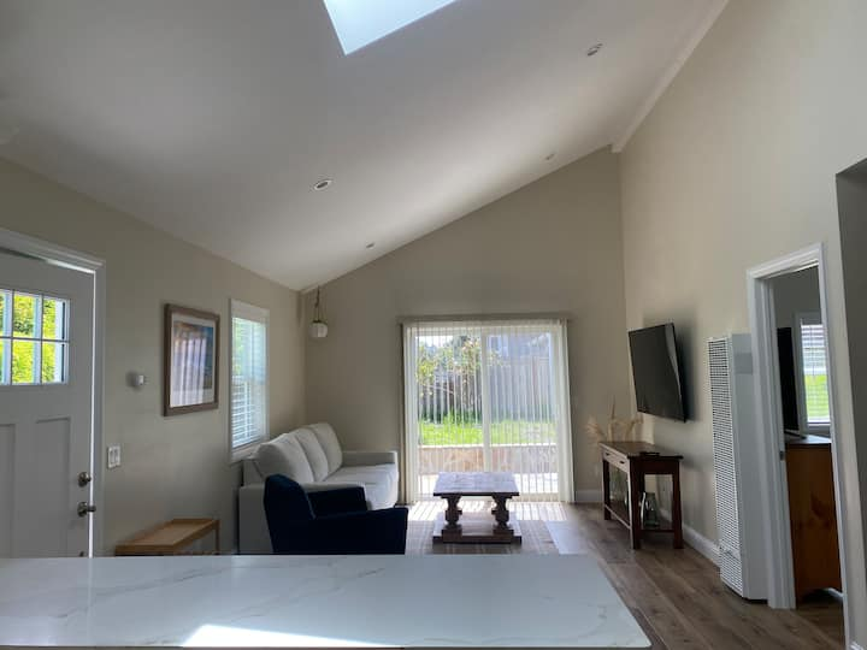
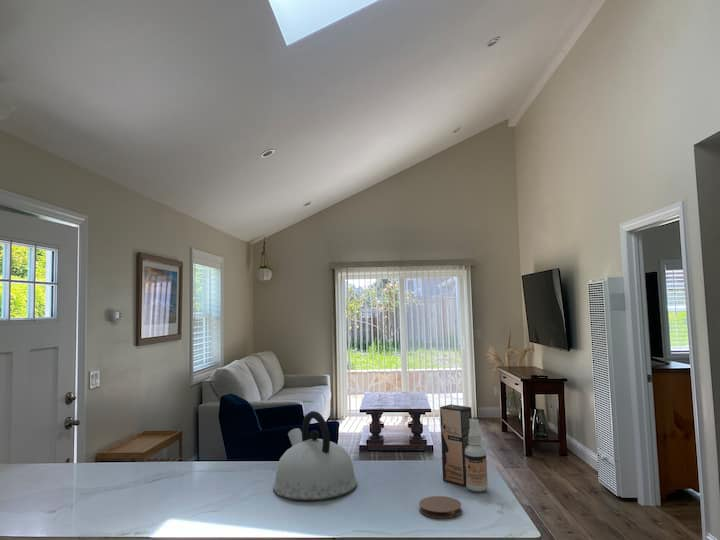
+ spray bottle (464, 446)
+ kettle (312, 447)
+ coaster (440, 506)
